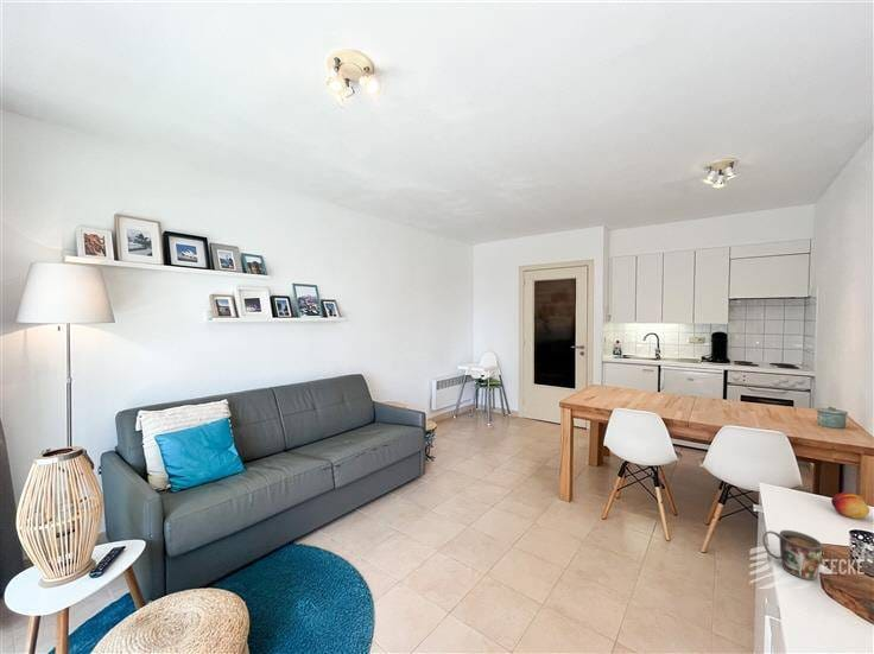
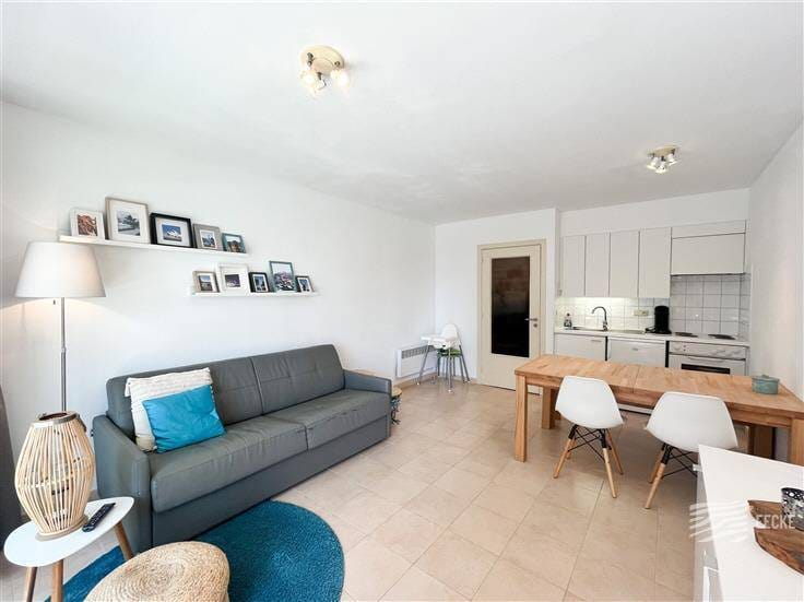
- mug (790, 551)
- fruit (849, 504)
